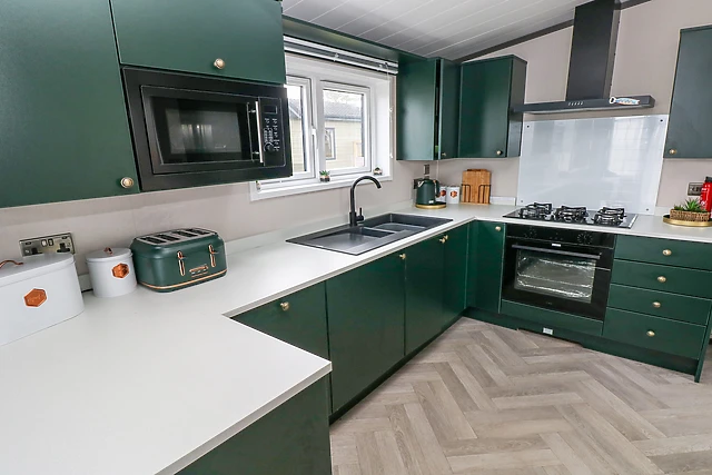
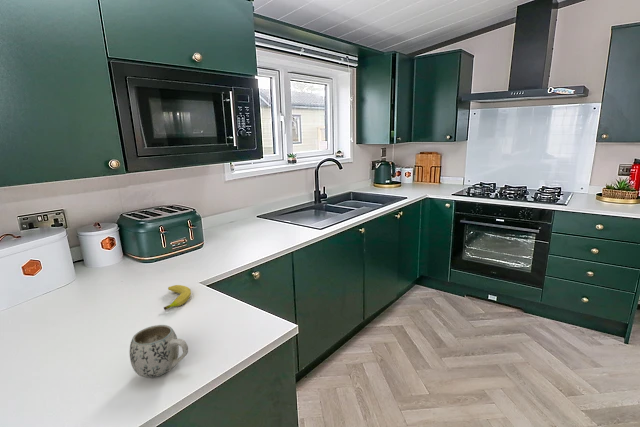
+ fruit (176, 298)
+ mug (161, 352)
